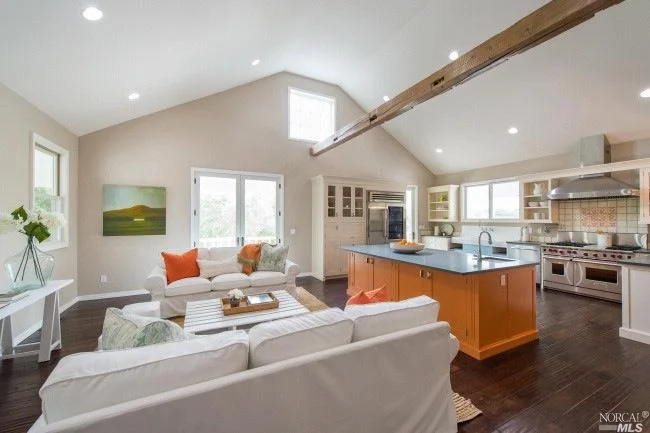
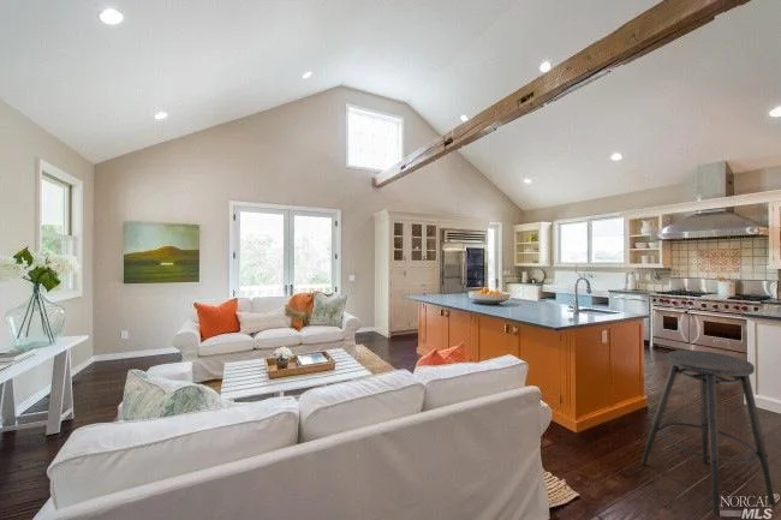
+ stool (702, 418)
